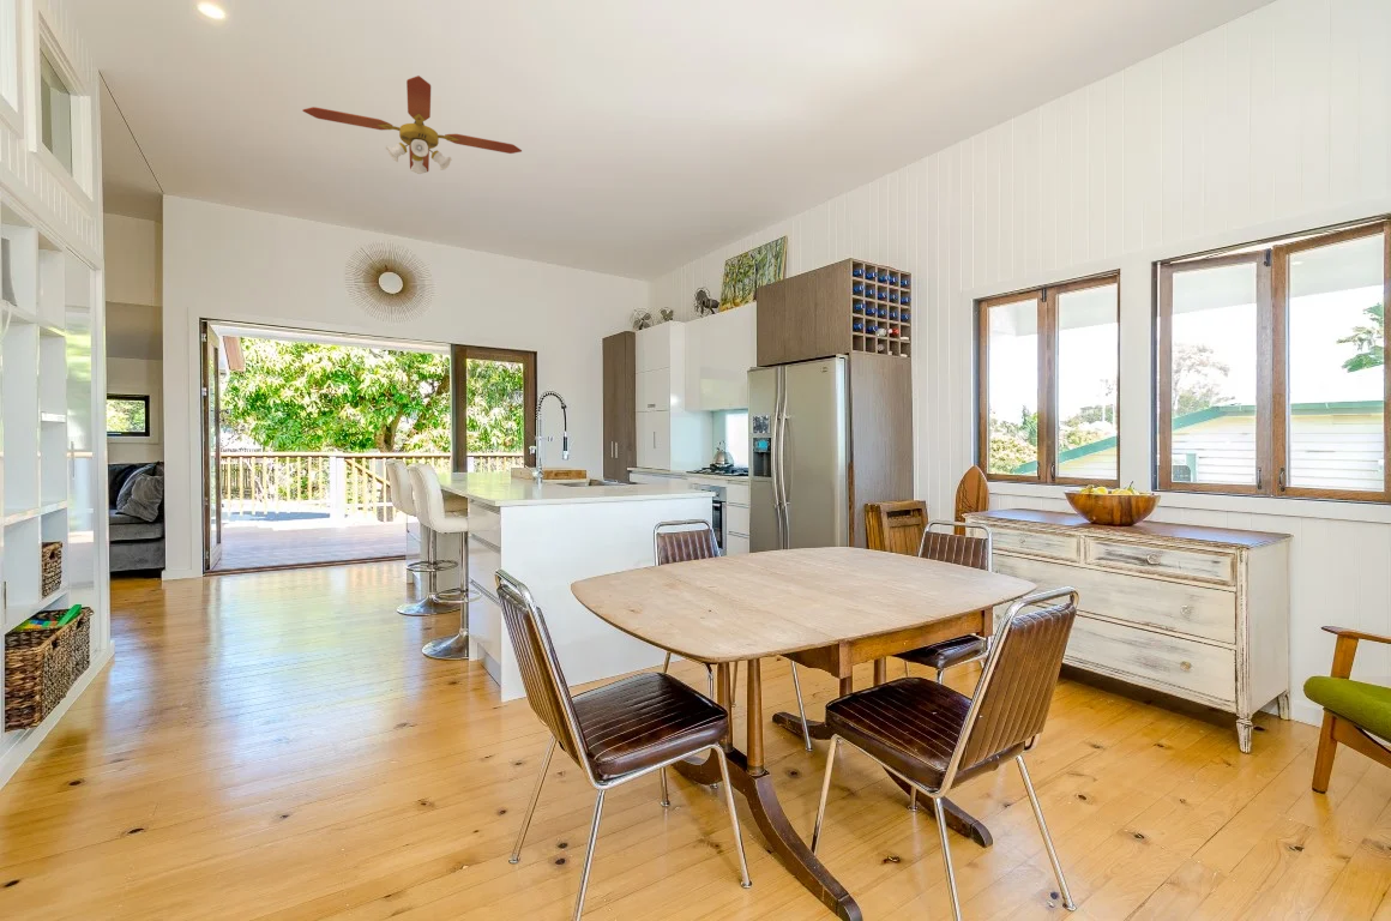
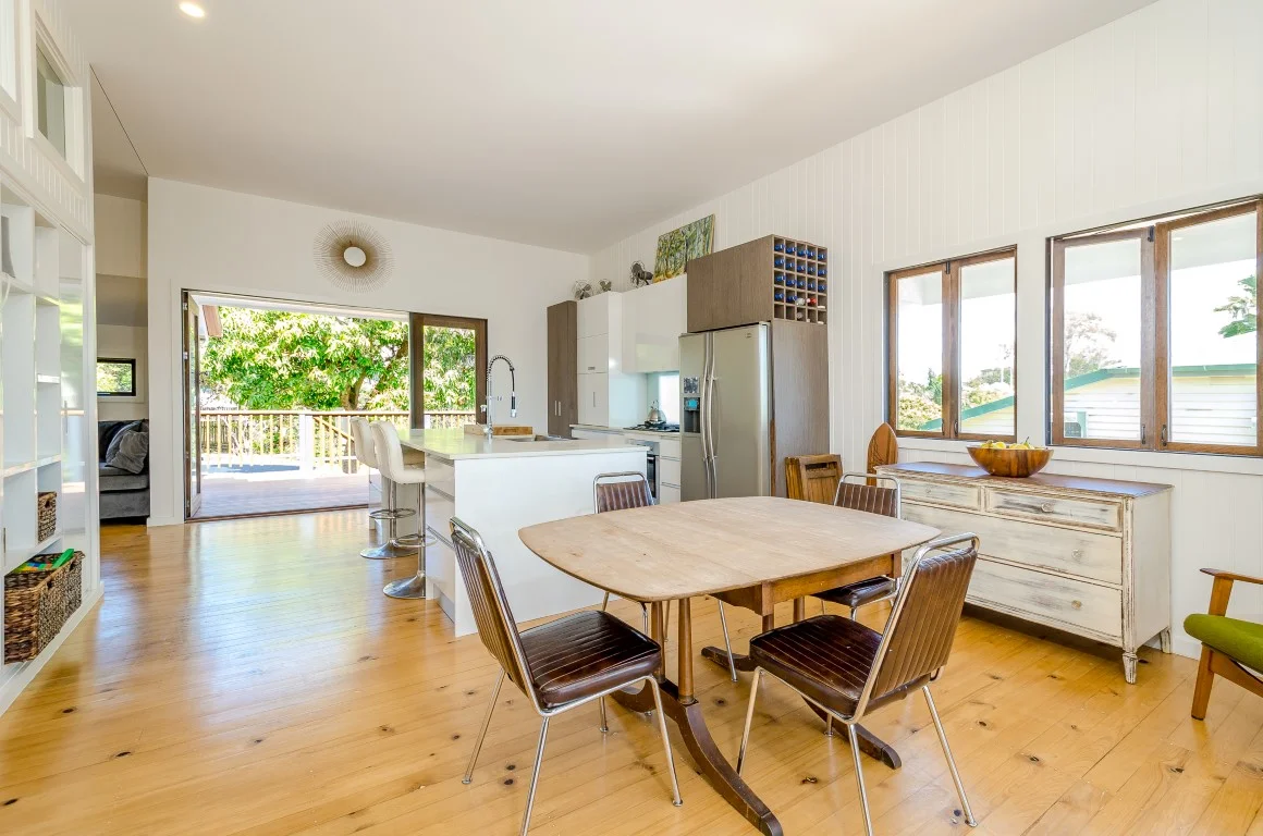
- ceiling fan (418, 138)
